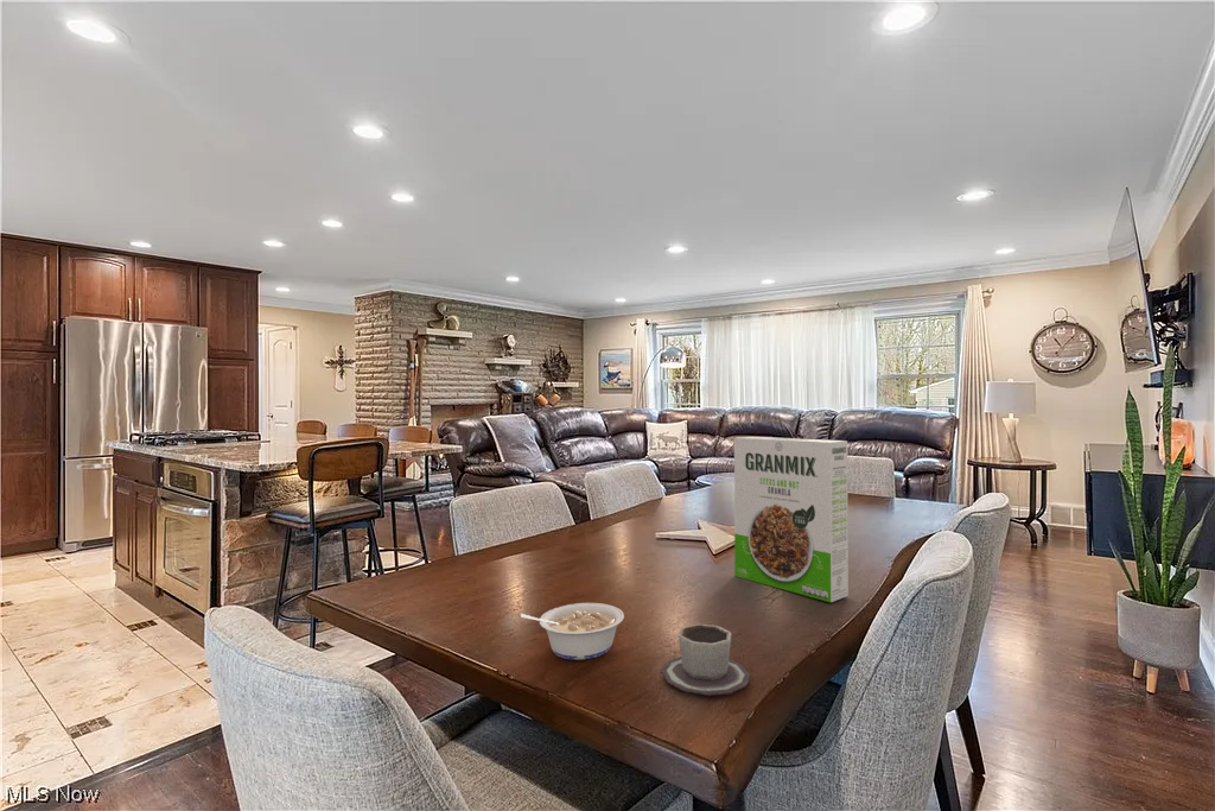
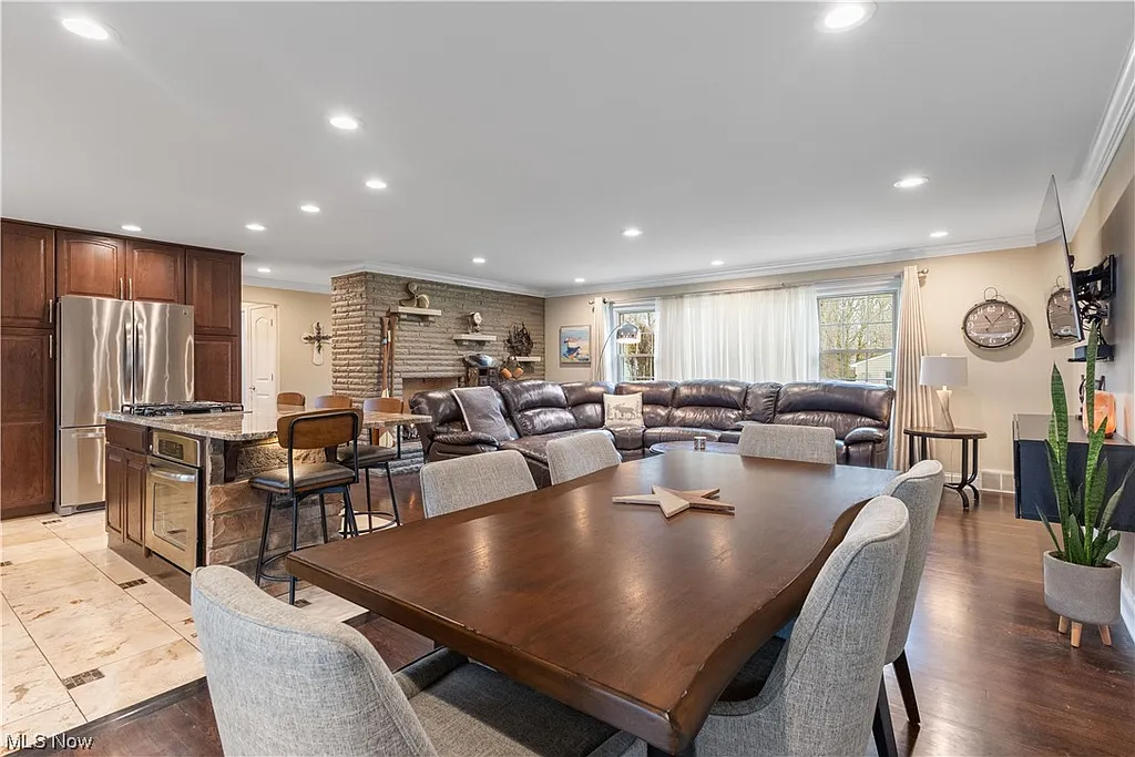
- cereal box (788, 512)
- legume (579, 629)
- cup (705, 655)
